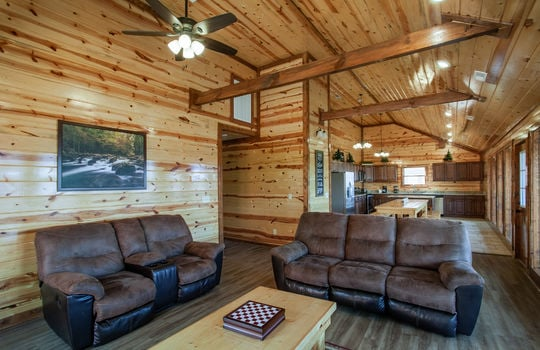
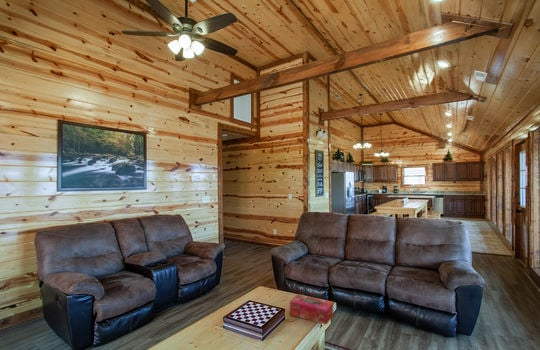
+ tissue box (311, 308)
